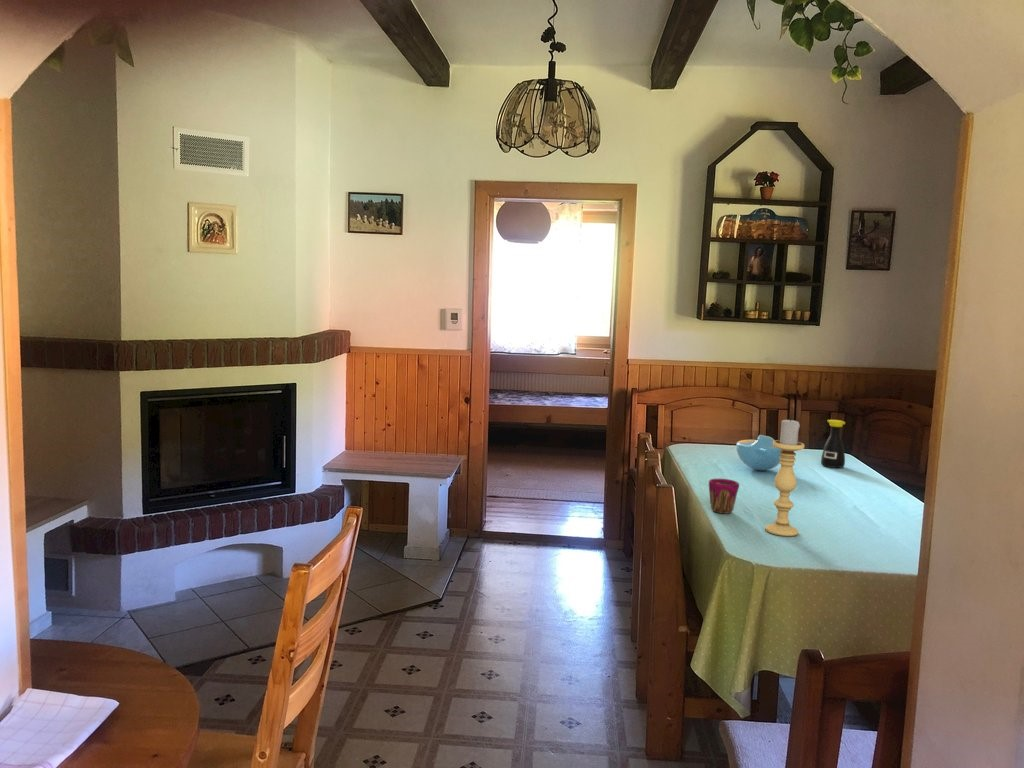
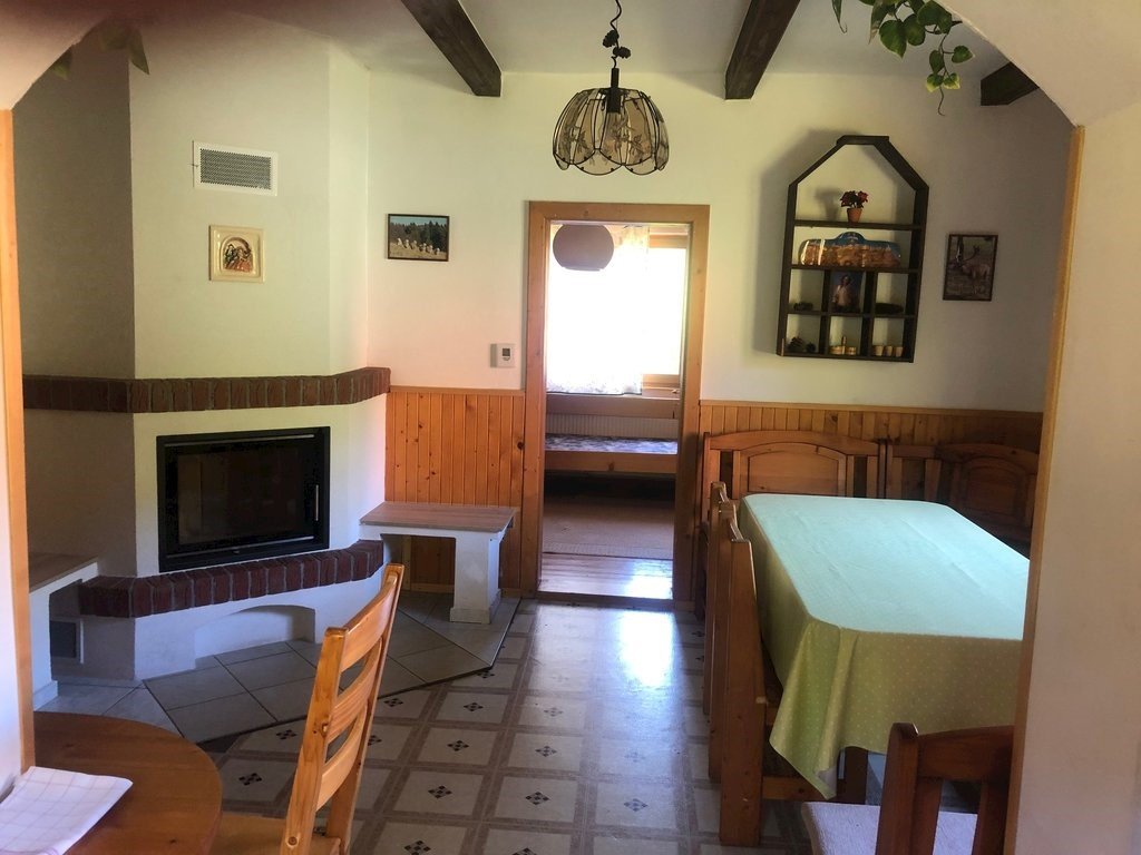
- bowl (760, 452)
- cup (723, 497)
- bottle (834, 443)
- candle holder (786, 475)
